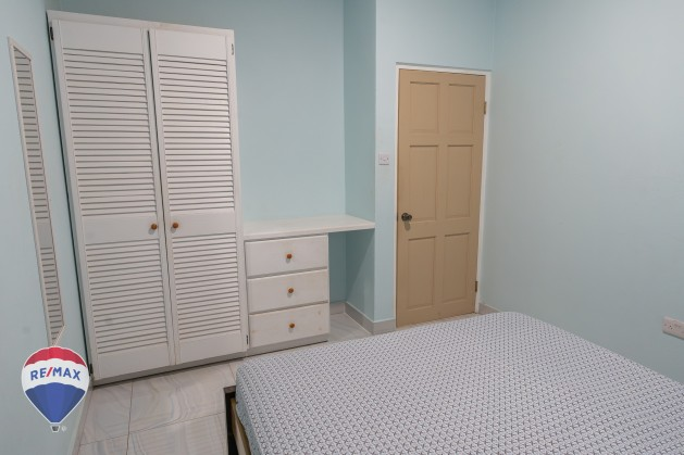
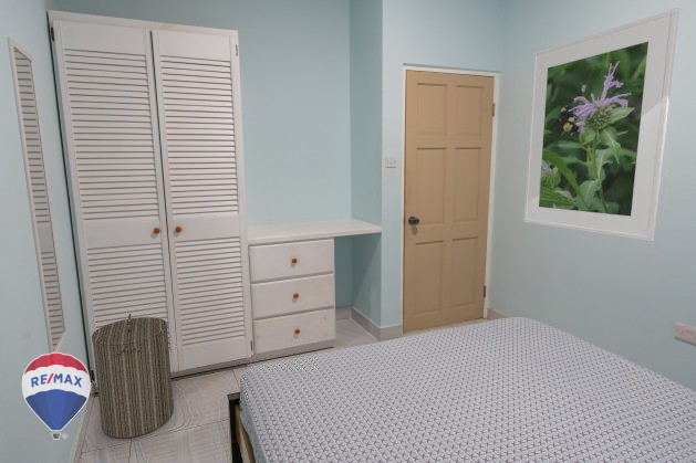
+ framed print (586, 135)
+ laundry hamper (134, 367)
